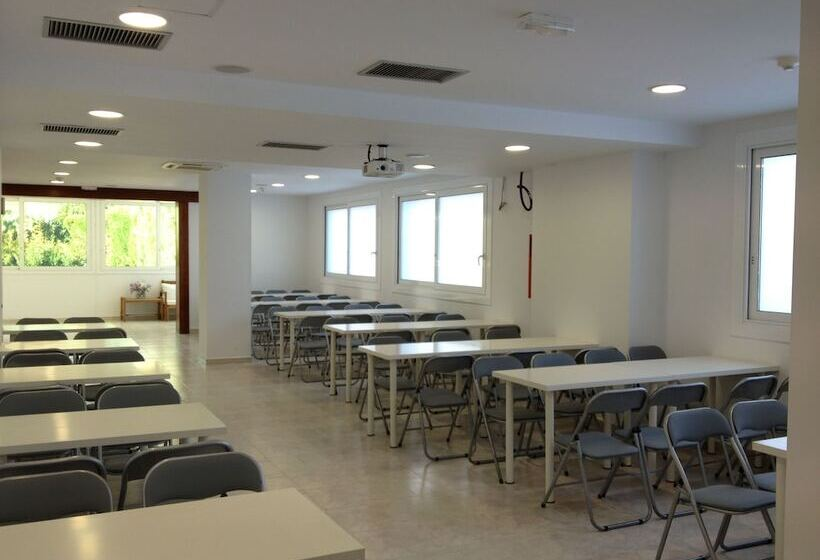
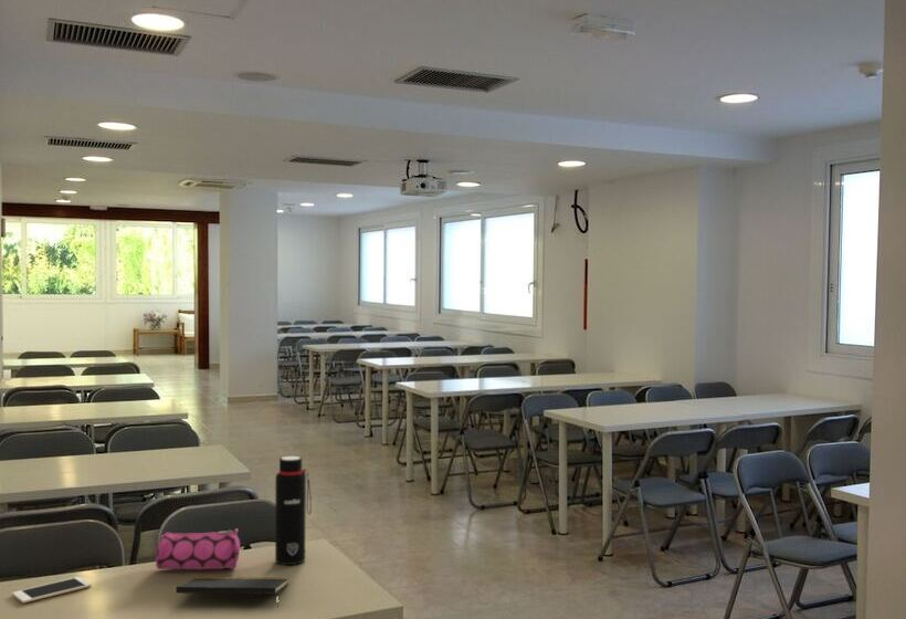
+ pencil case (198, 548)
+ cell phone (52, 589)
+ water bottle (293, 508)
+ notepad (234, 585)
